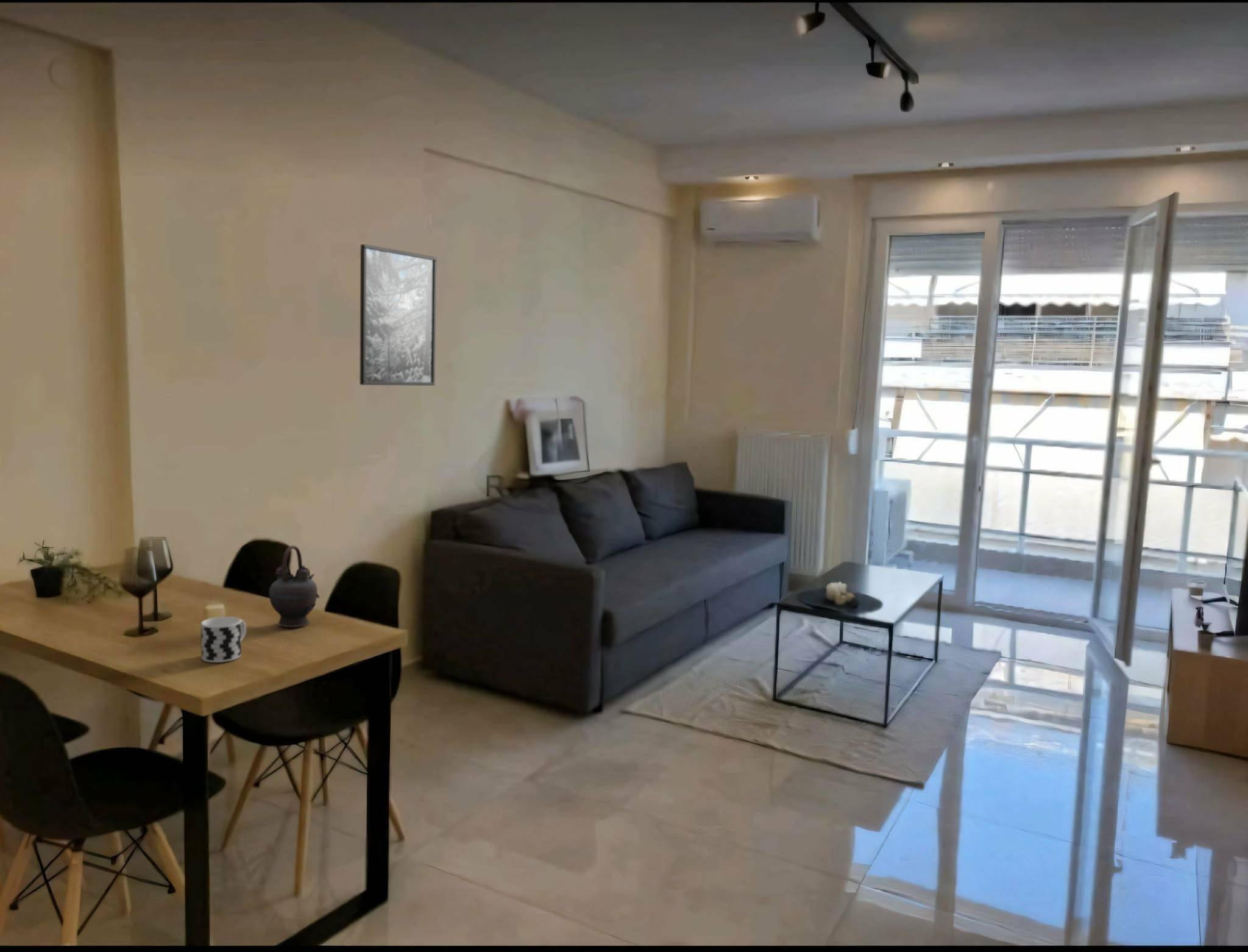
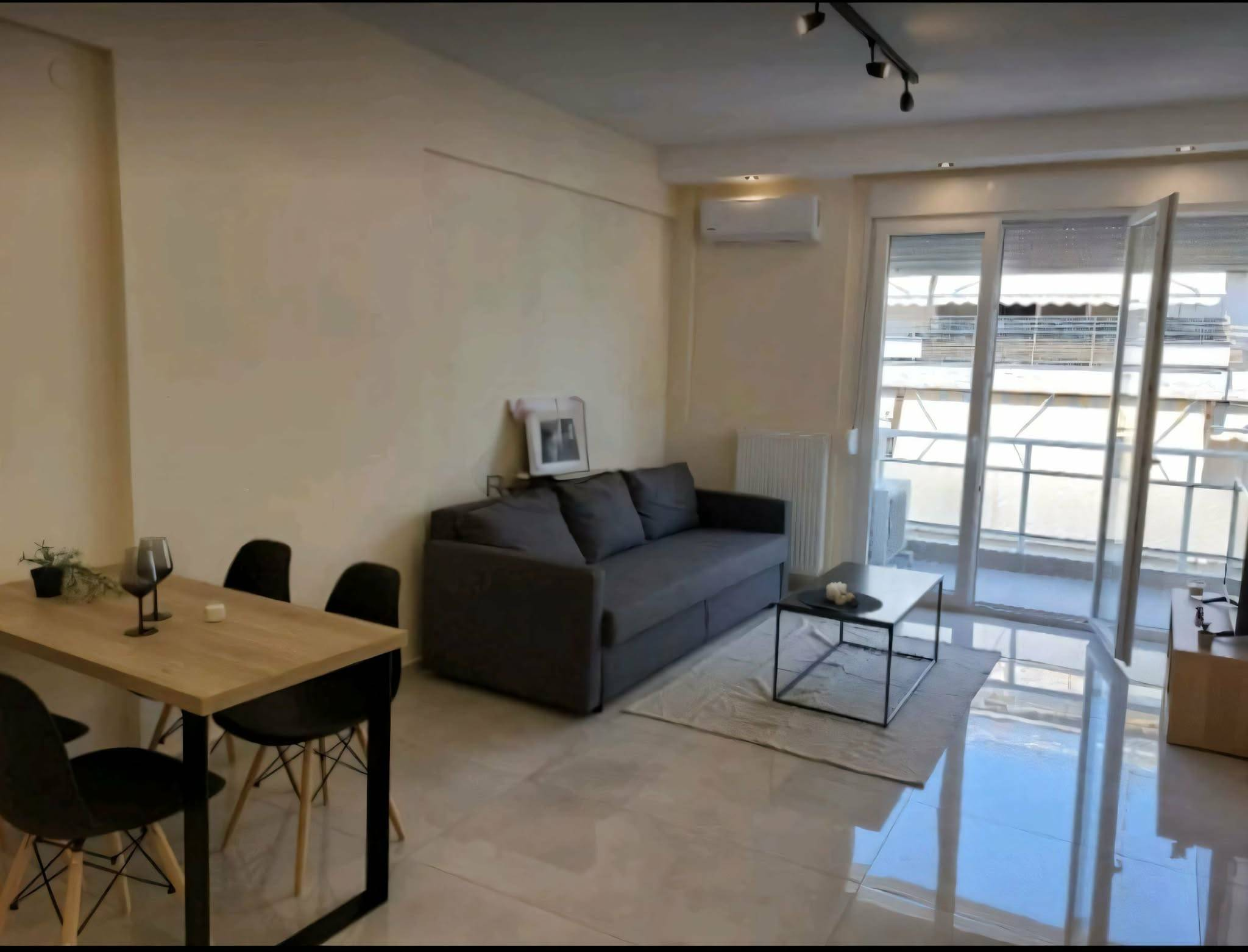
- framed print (399, 318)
- cup (226, 638)
- teapot (297, 584)
